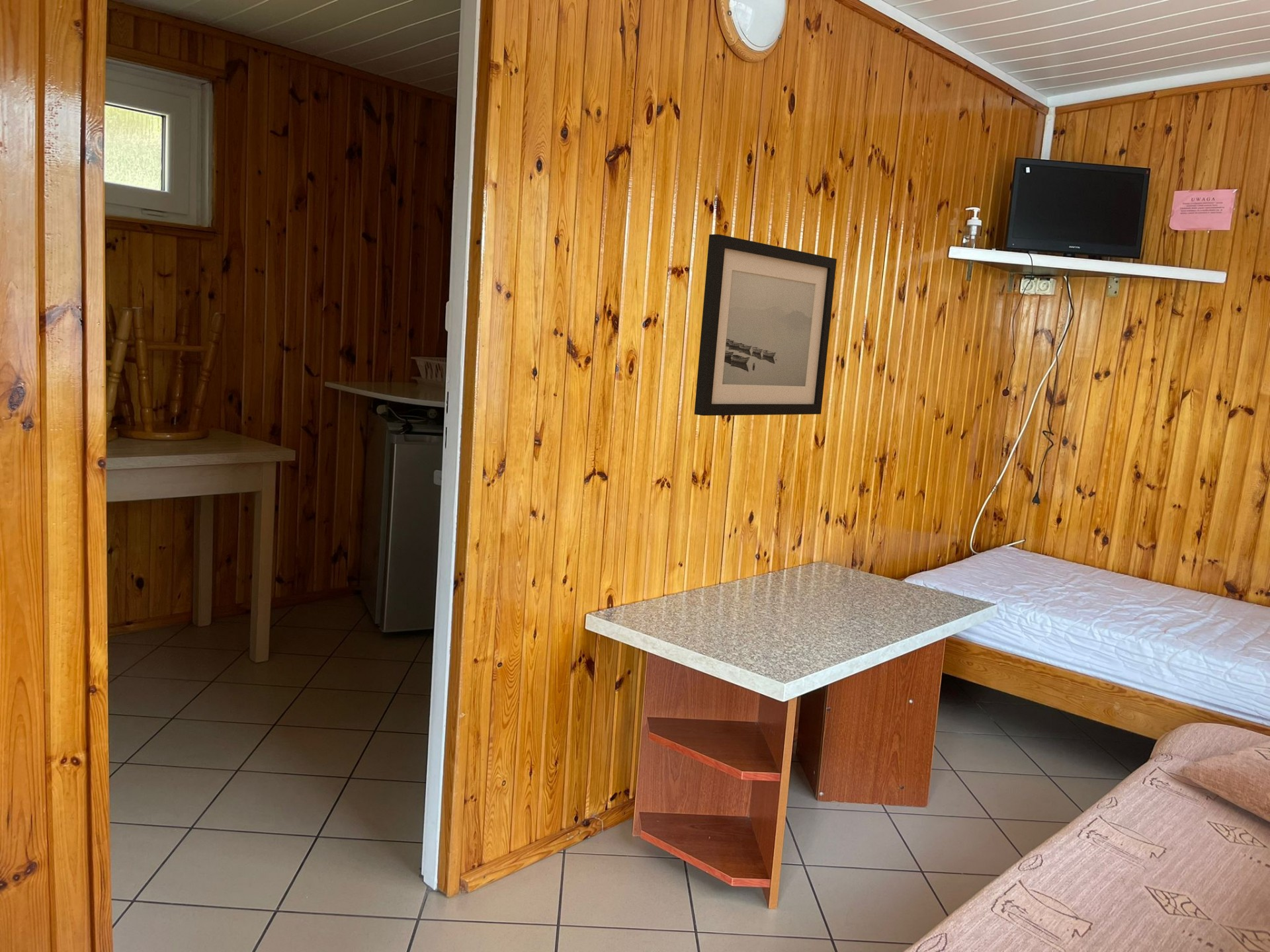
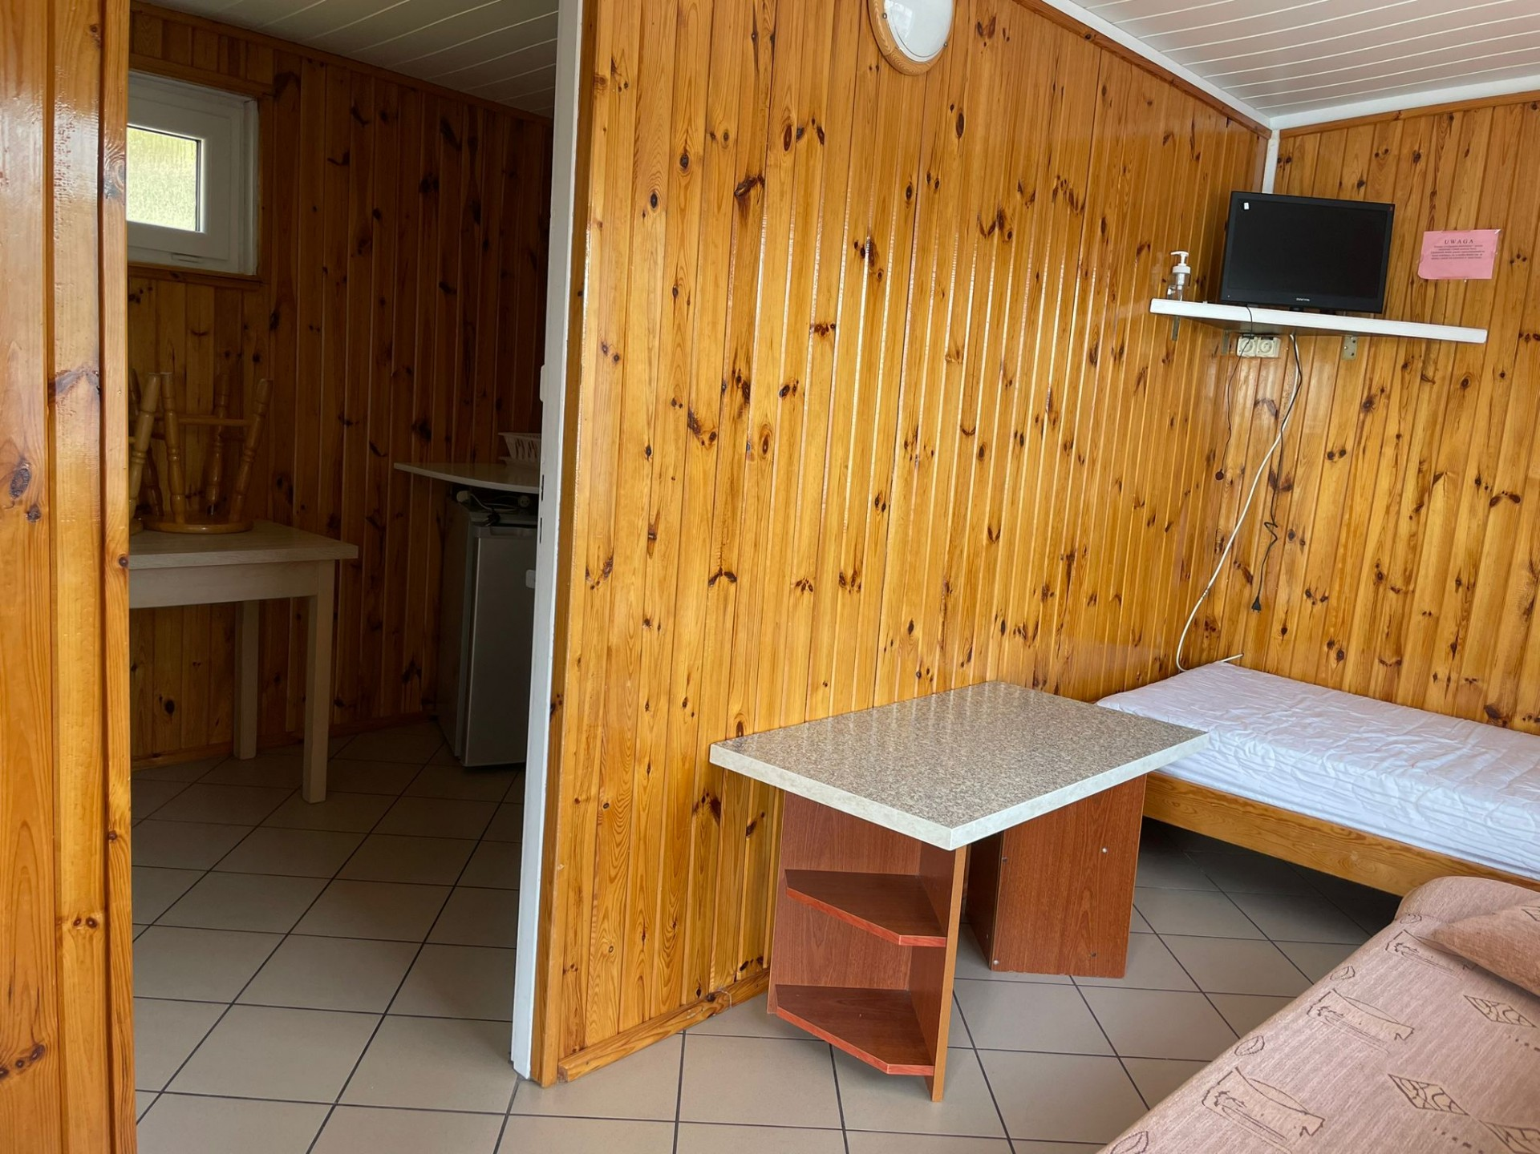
- wall art (769, 332)
